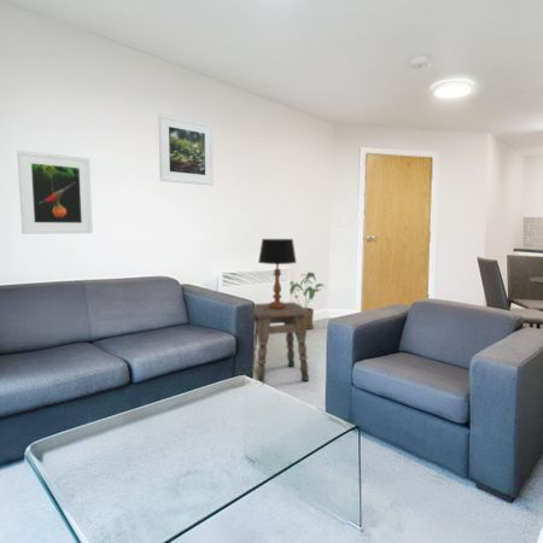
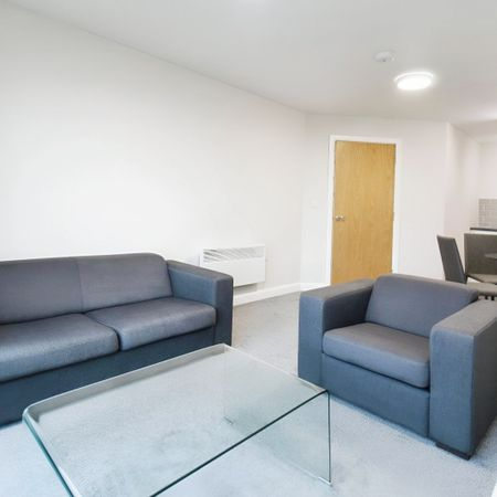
- table lamp (276, 273)
- house plant (308, 300)
- side table (274, 333)
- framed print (57, 194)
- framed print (187, 151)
